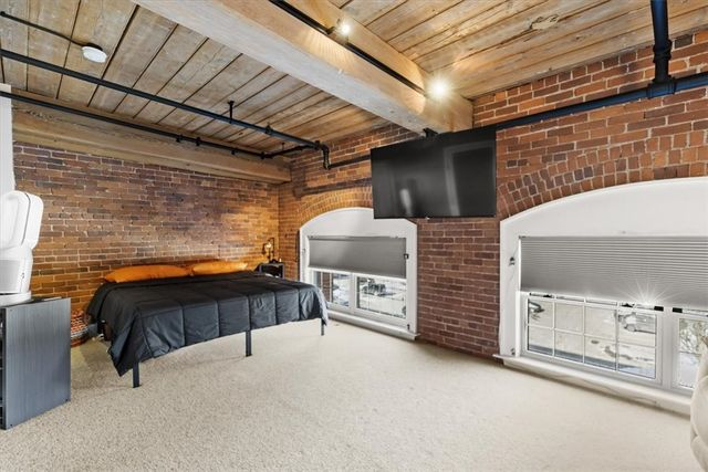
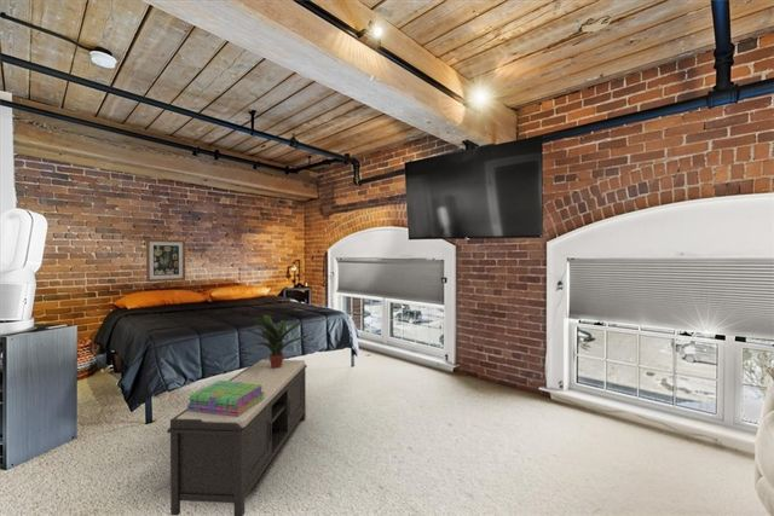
+ stack of books (227, 396)
+ wall art (166, 260)
+ bench (253, 419)
+ potted plant (272, 340)
